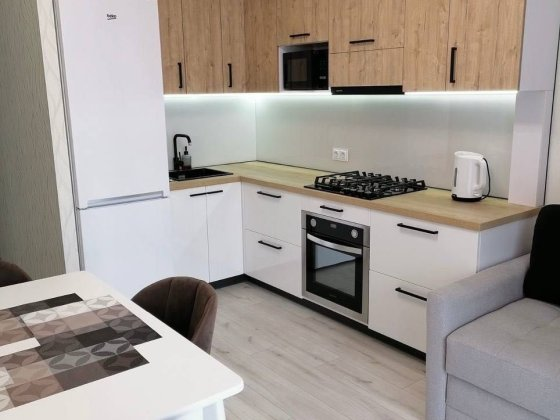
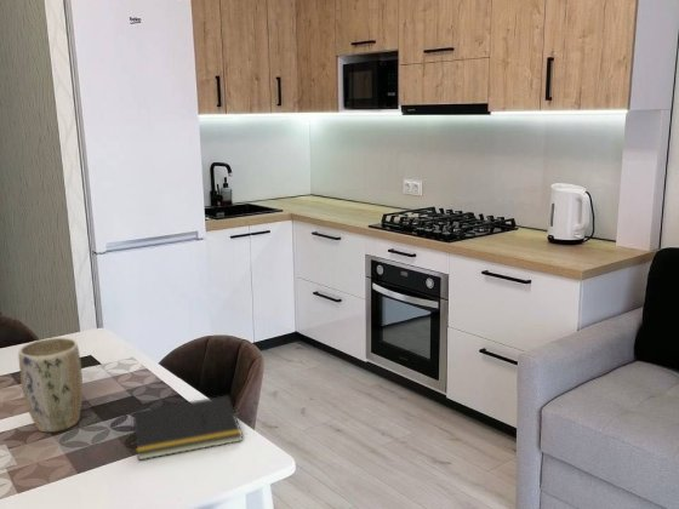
+ notepad (186, 425)
+ plant pot (52, 385)
